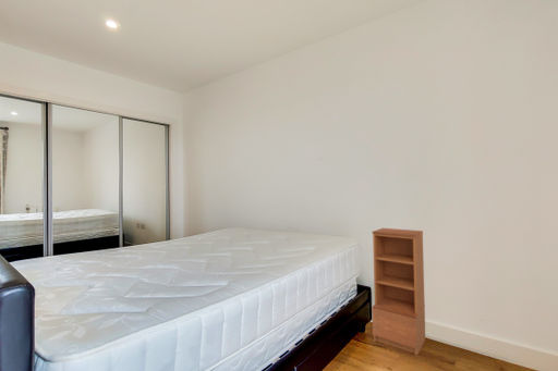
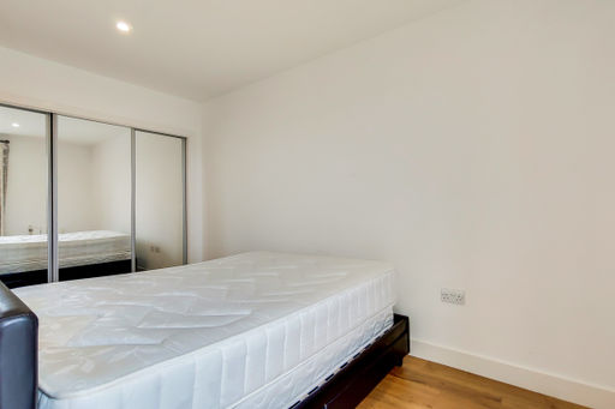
- bookcase (398, 285)
